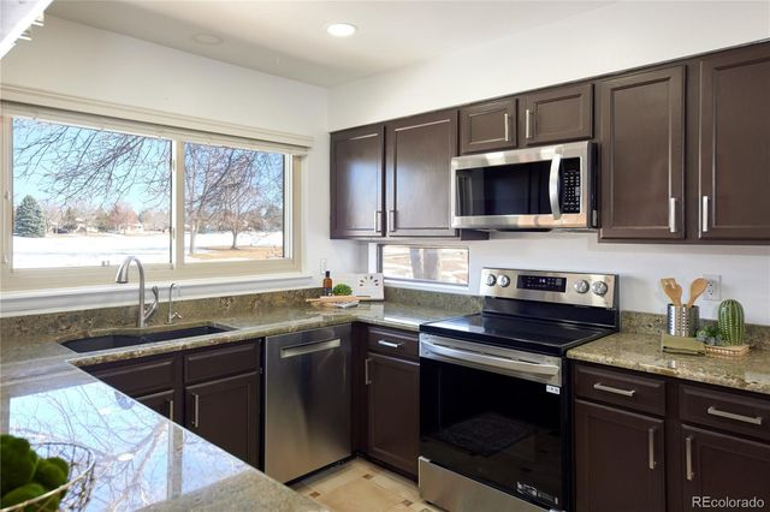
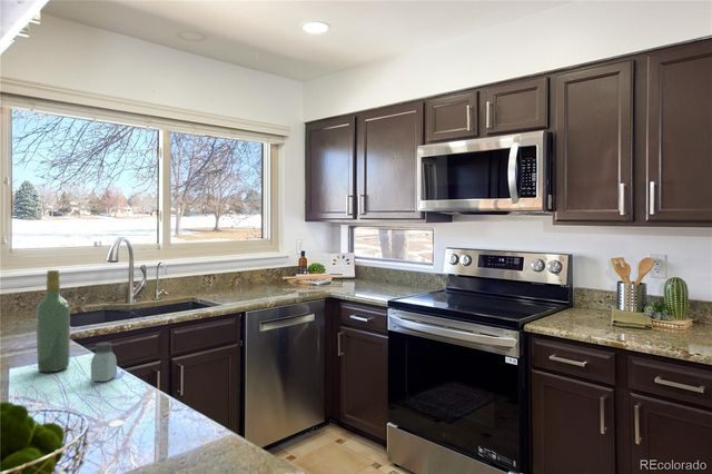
+ saltshaker (103, 361)
+ wine bottle (53, 319)
